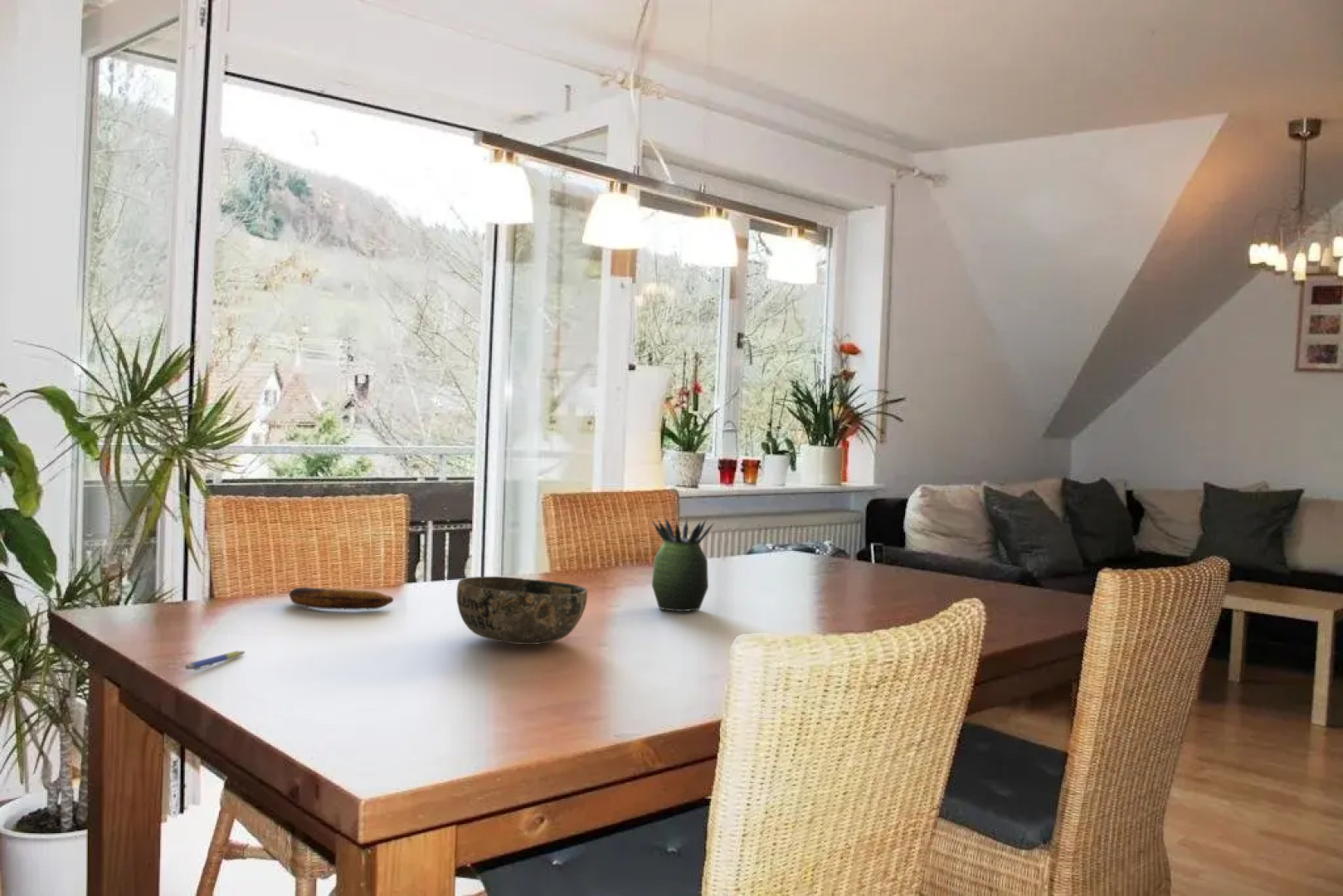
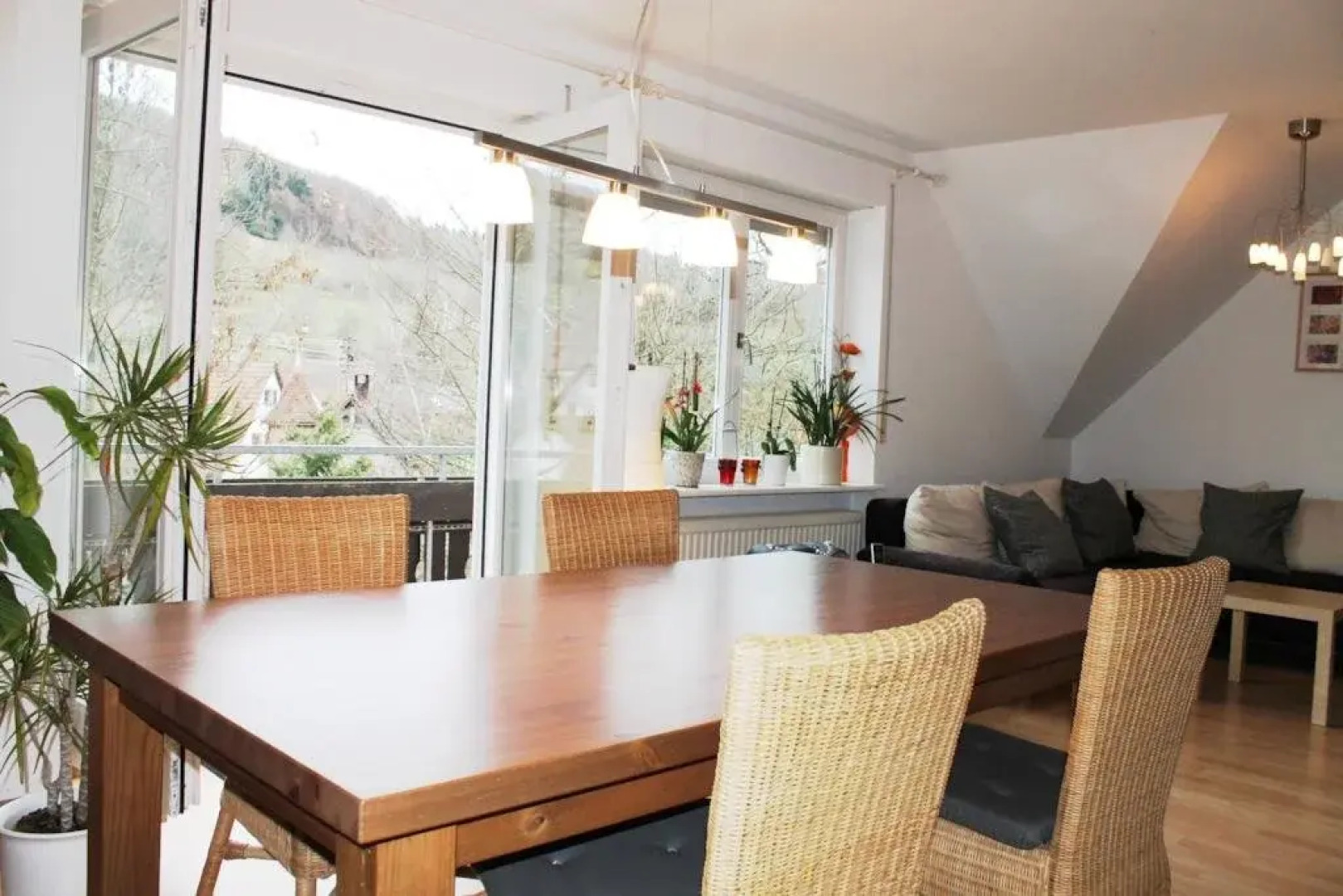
- succulent plant (680, 563)
- bowl (521, 611)
- banana (338, 596)
- pen (217, 659)
